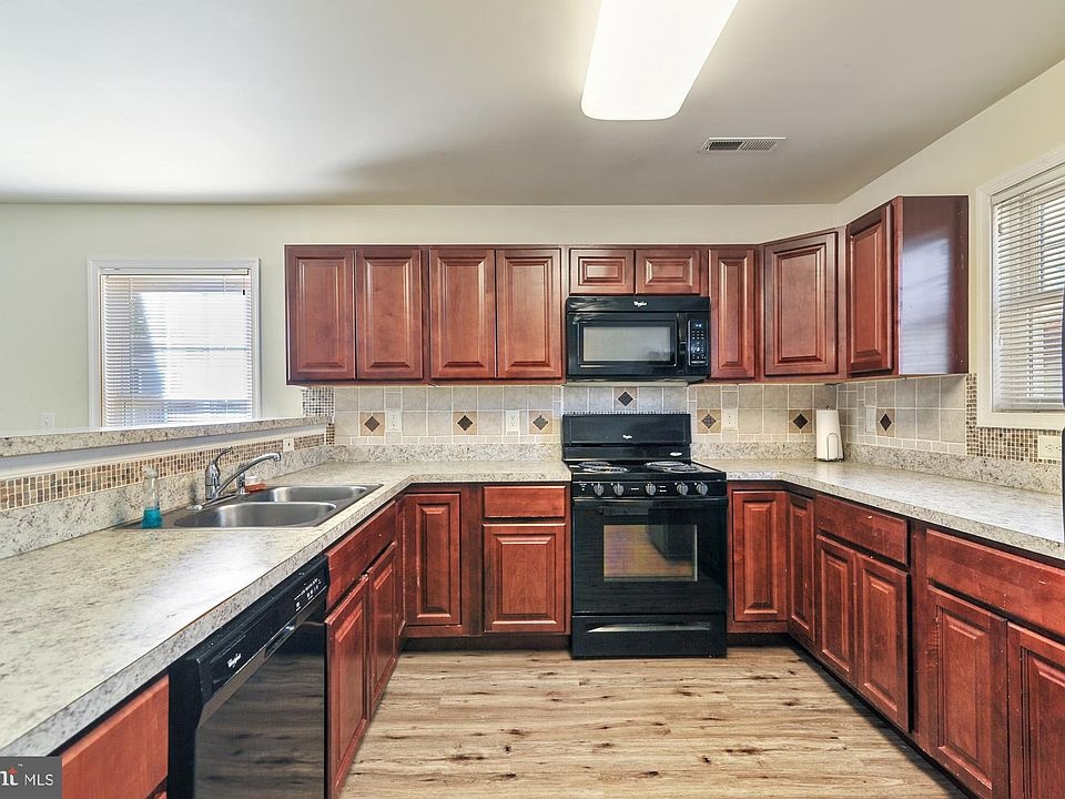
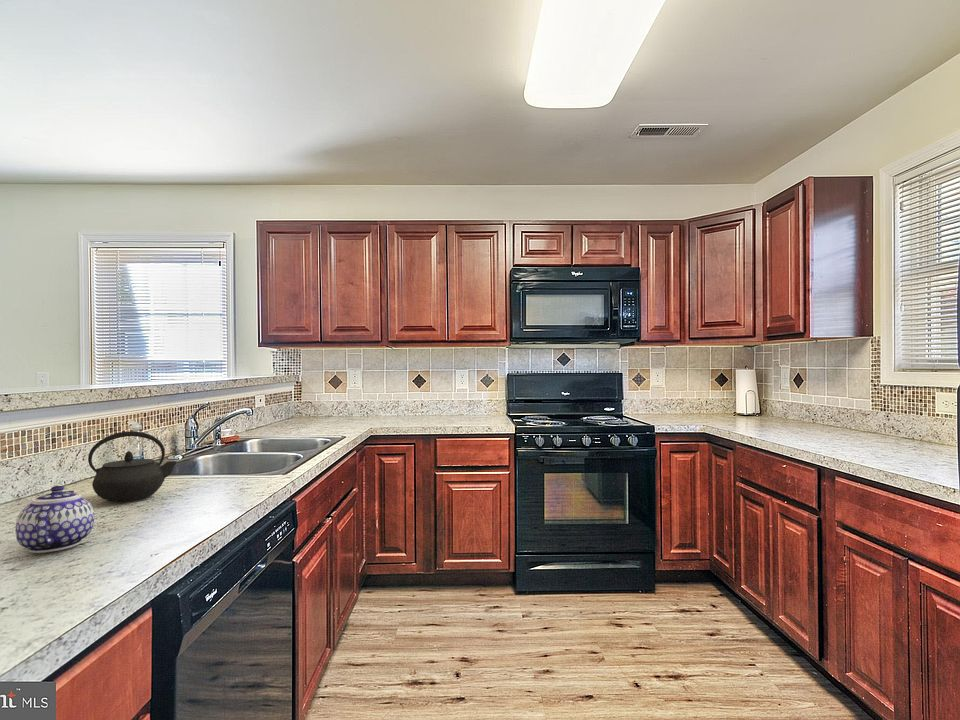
+ kettle (134, 464)
+ teapot (56, 516)
